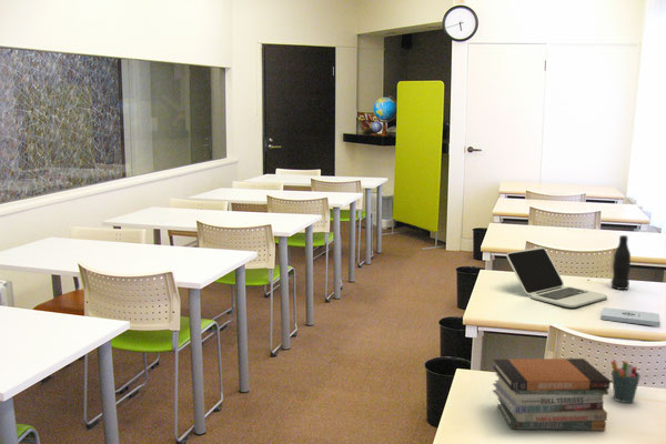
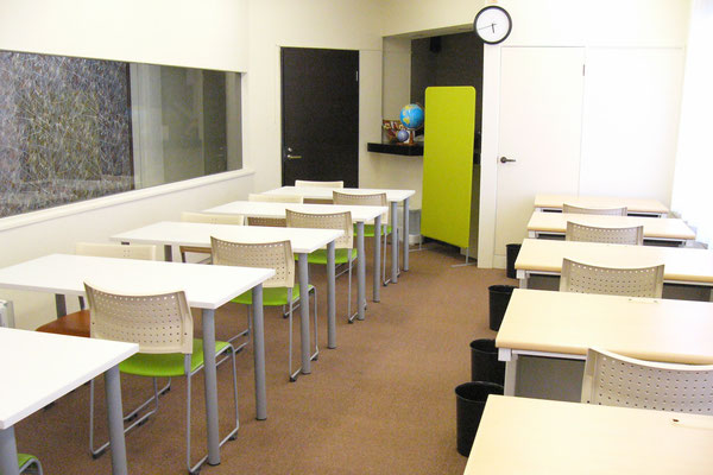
- laptop (556, 274)
- pen holder (624, 379)
- notepad (629, 316)
- book stack (547, 393)
- bottle (622, 261)
